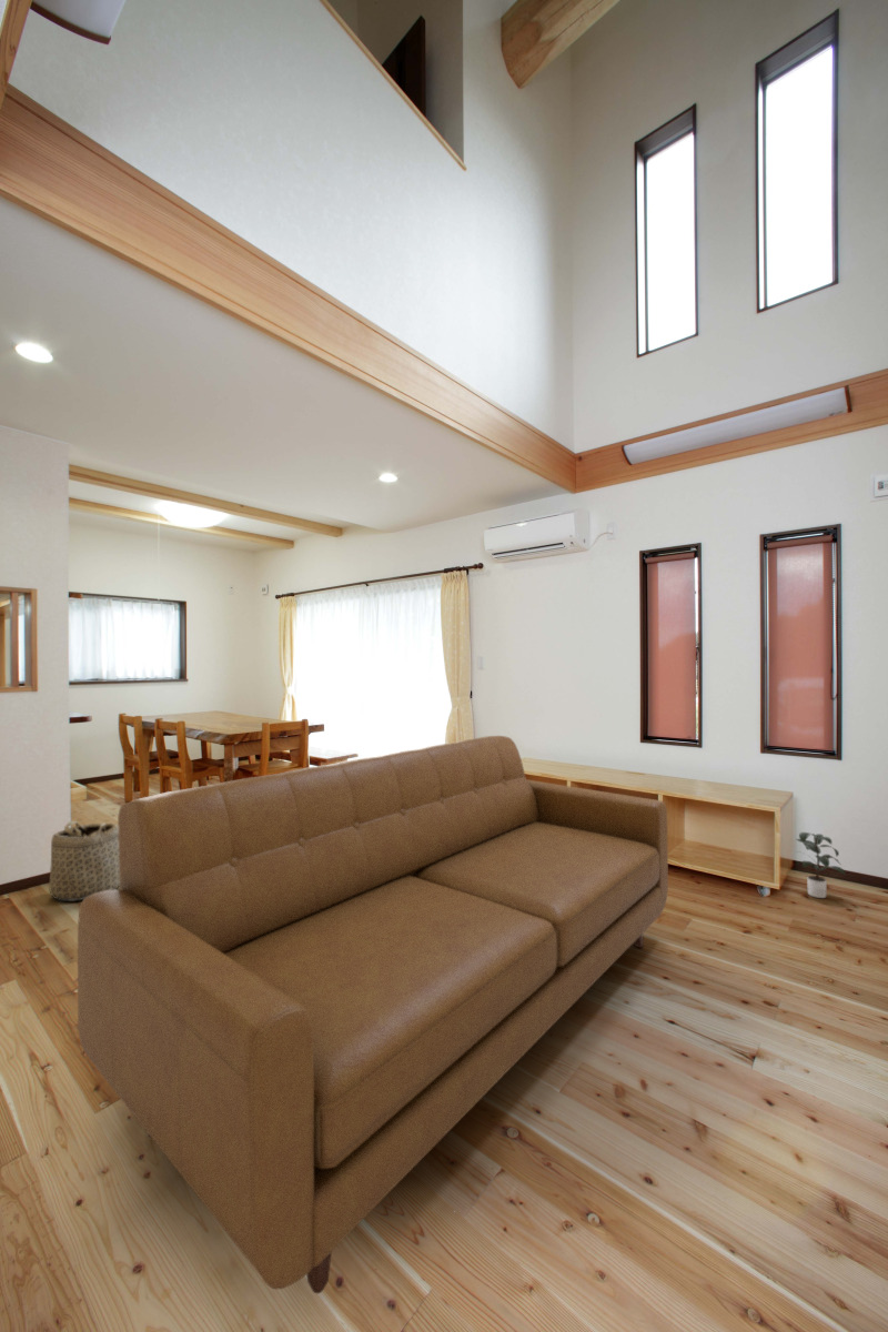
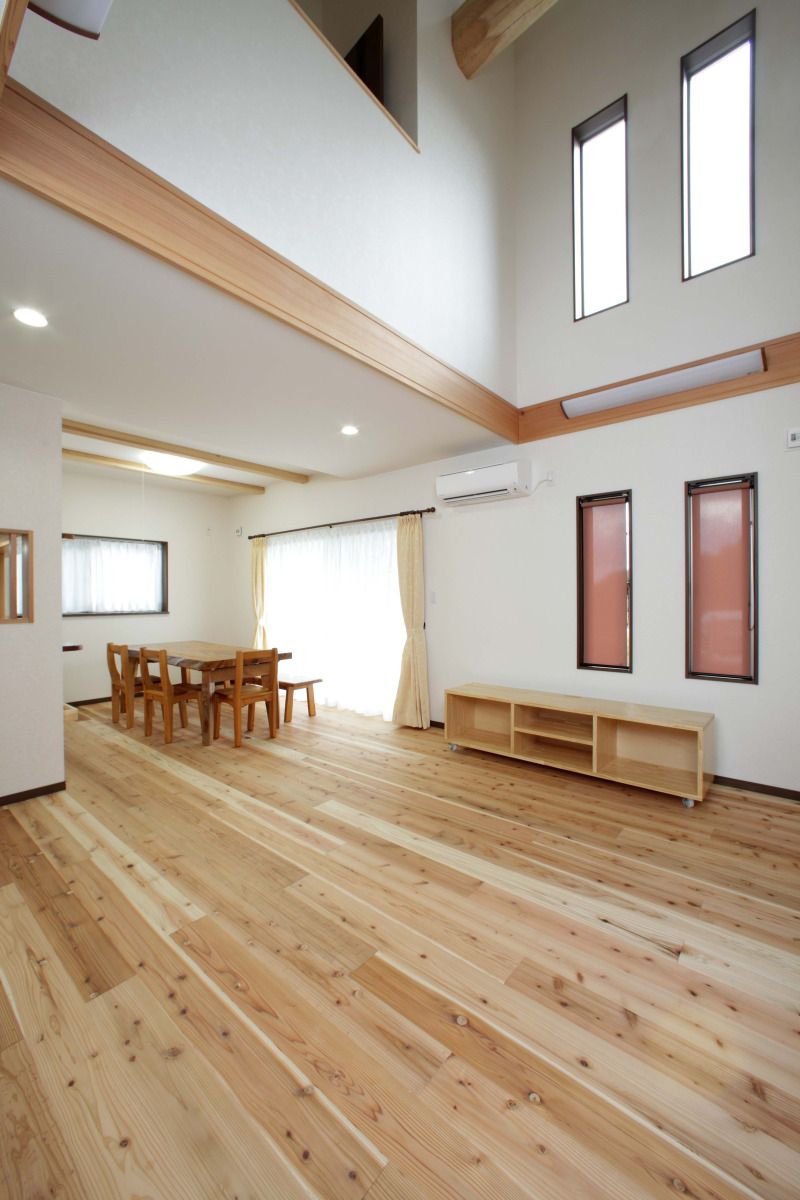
- basket (85, 855)
- sofa (443, 881)
- potted plant (823, 864)
